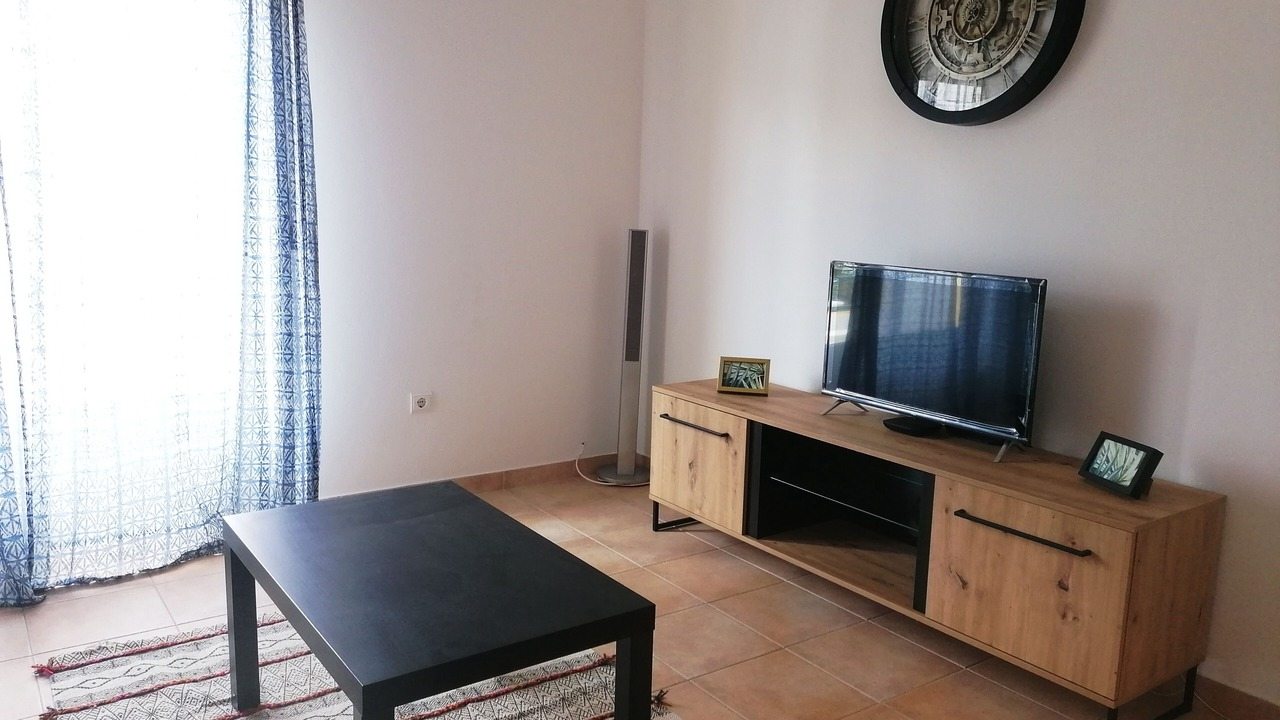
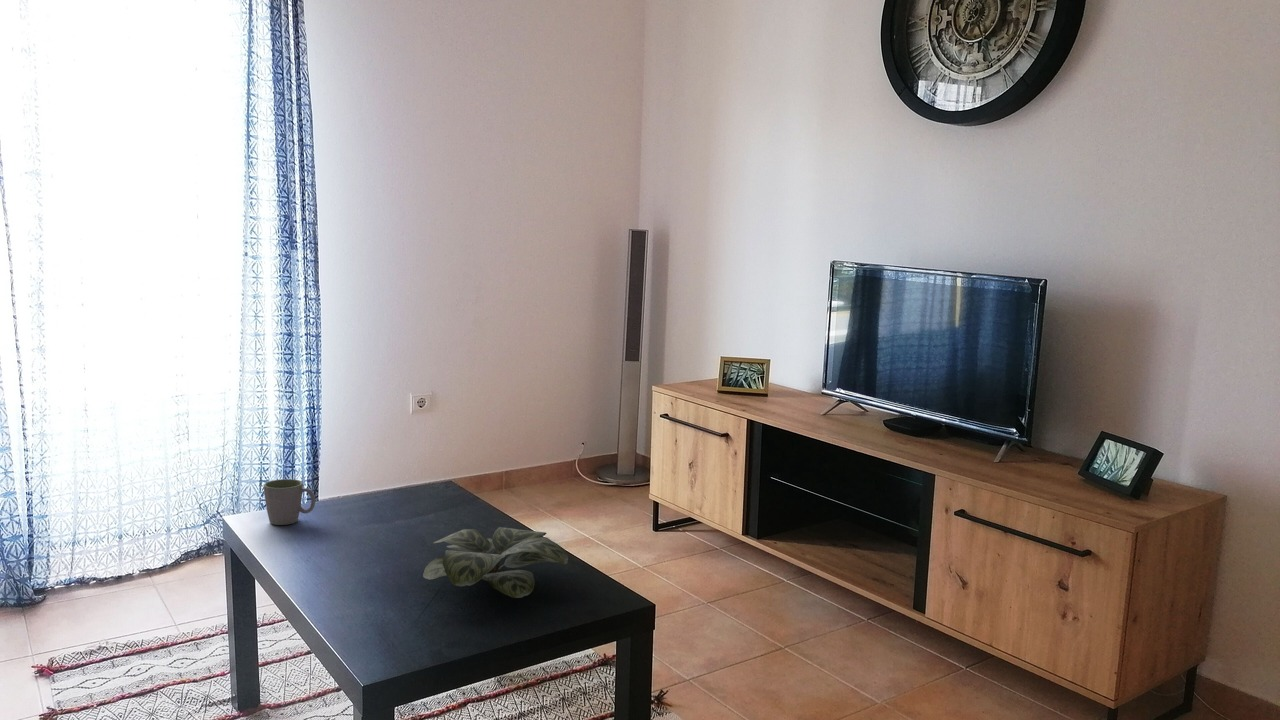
+ plant (493, 560)
+ mug (290, 502)
